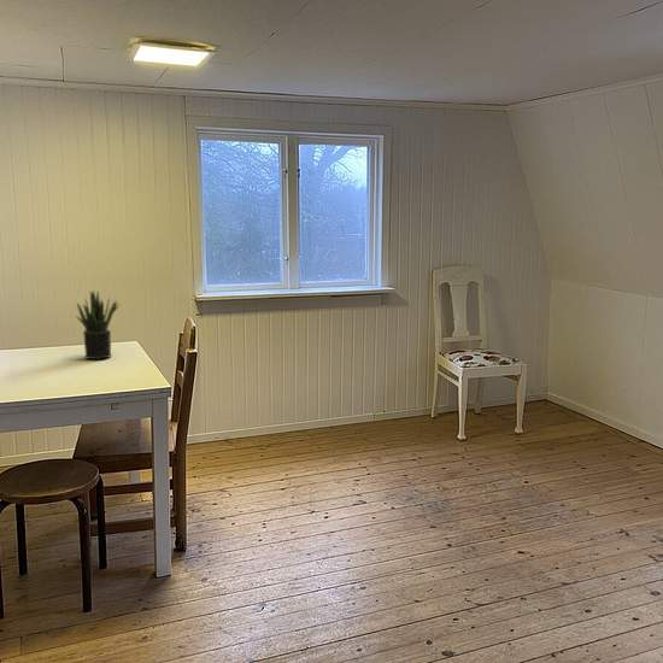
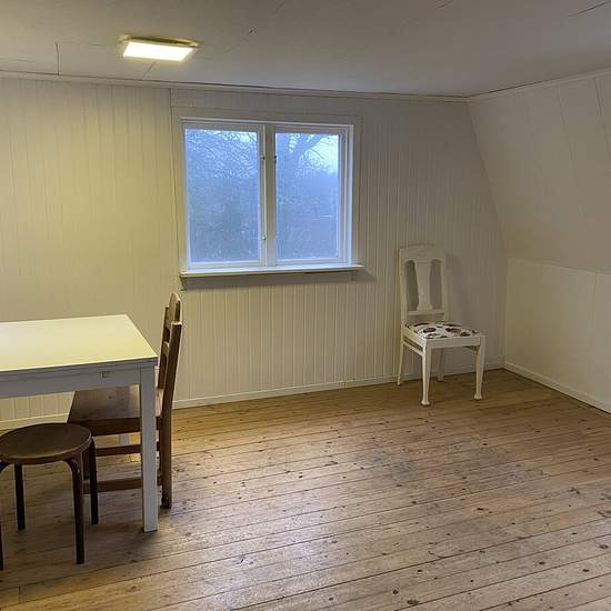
- potted plant (100, 323)
